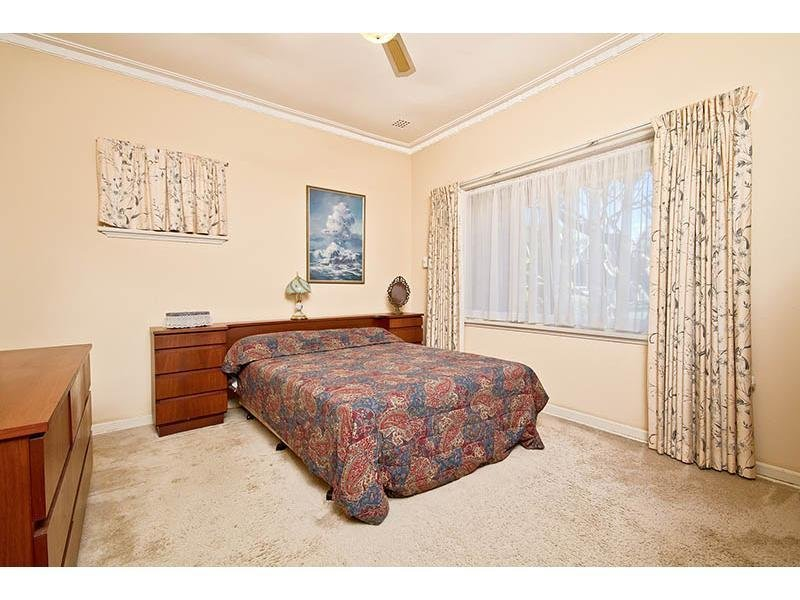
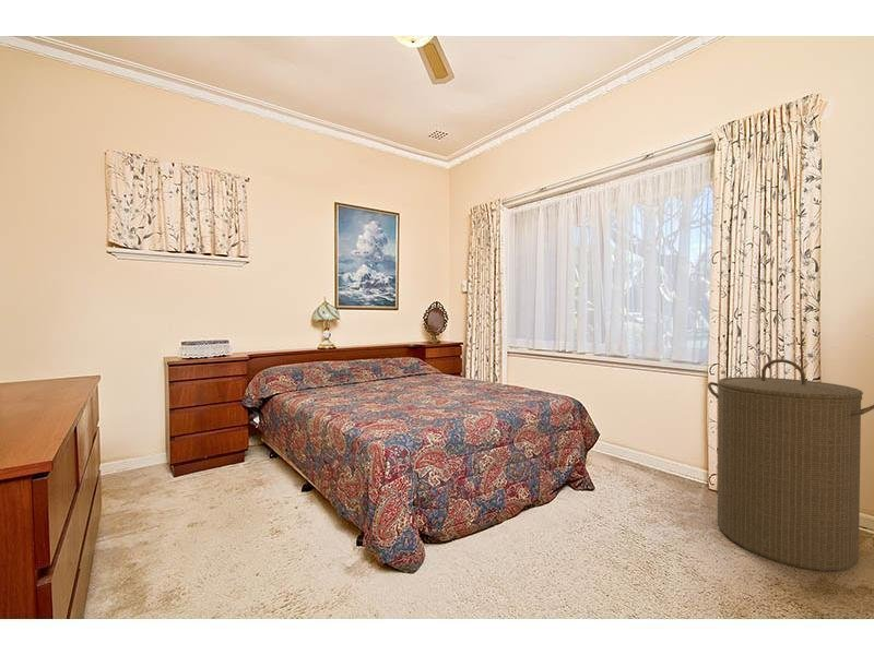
+ laundry hamper (782, 450)
